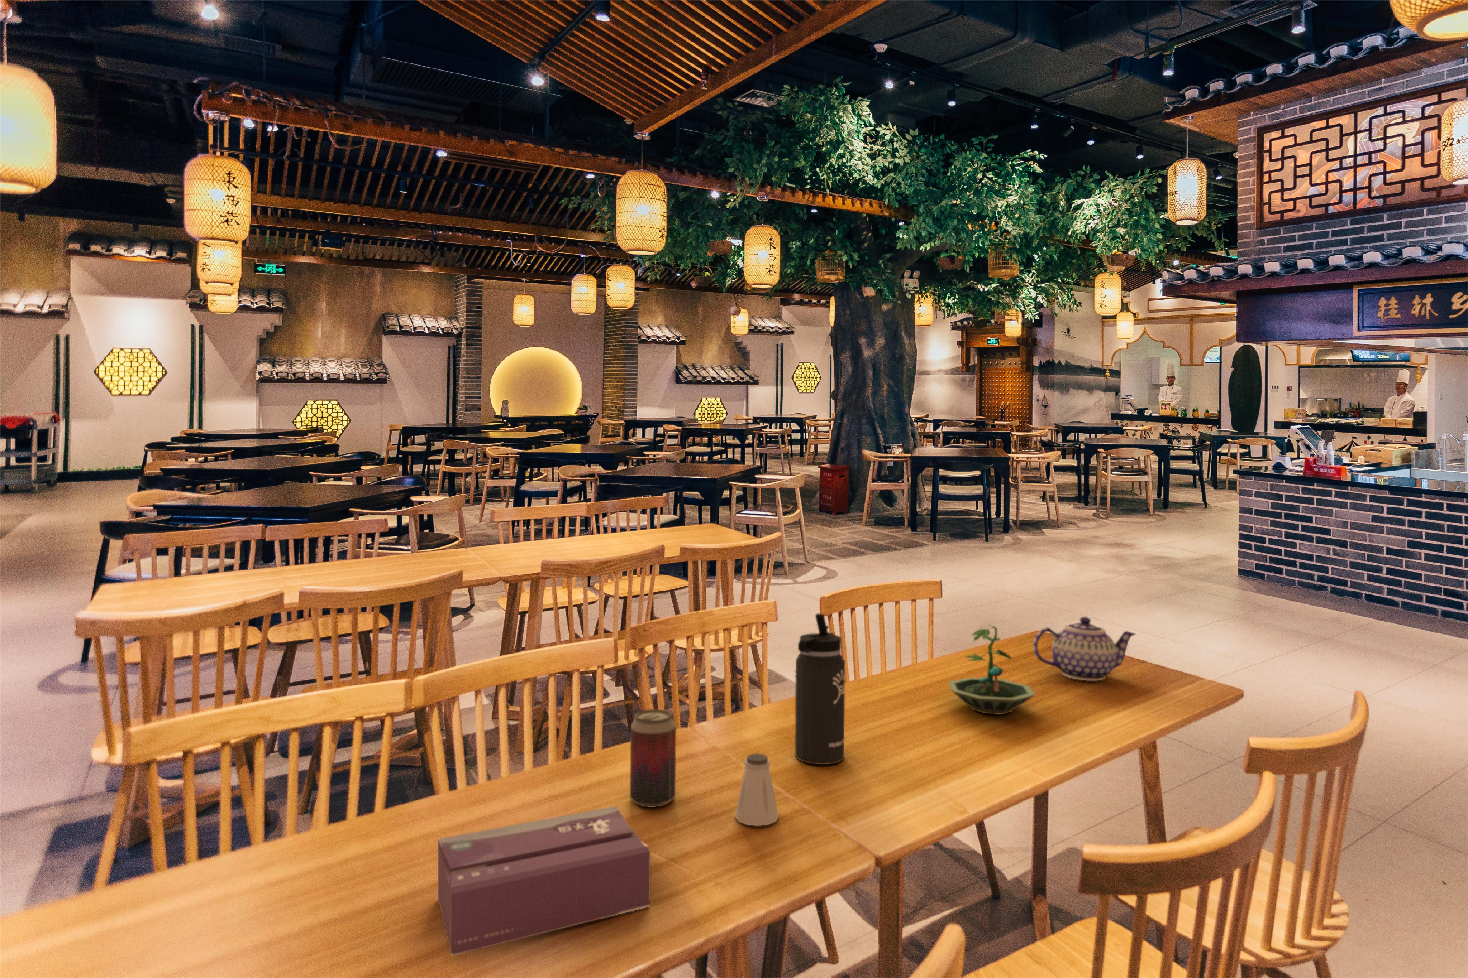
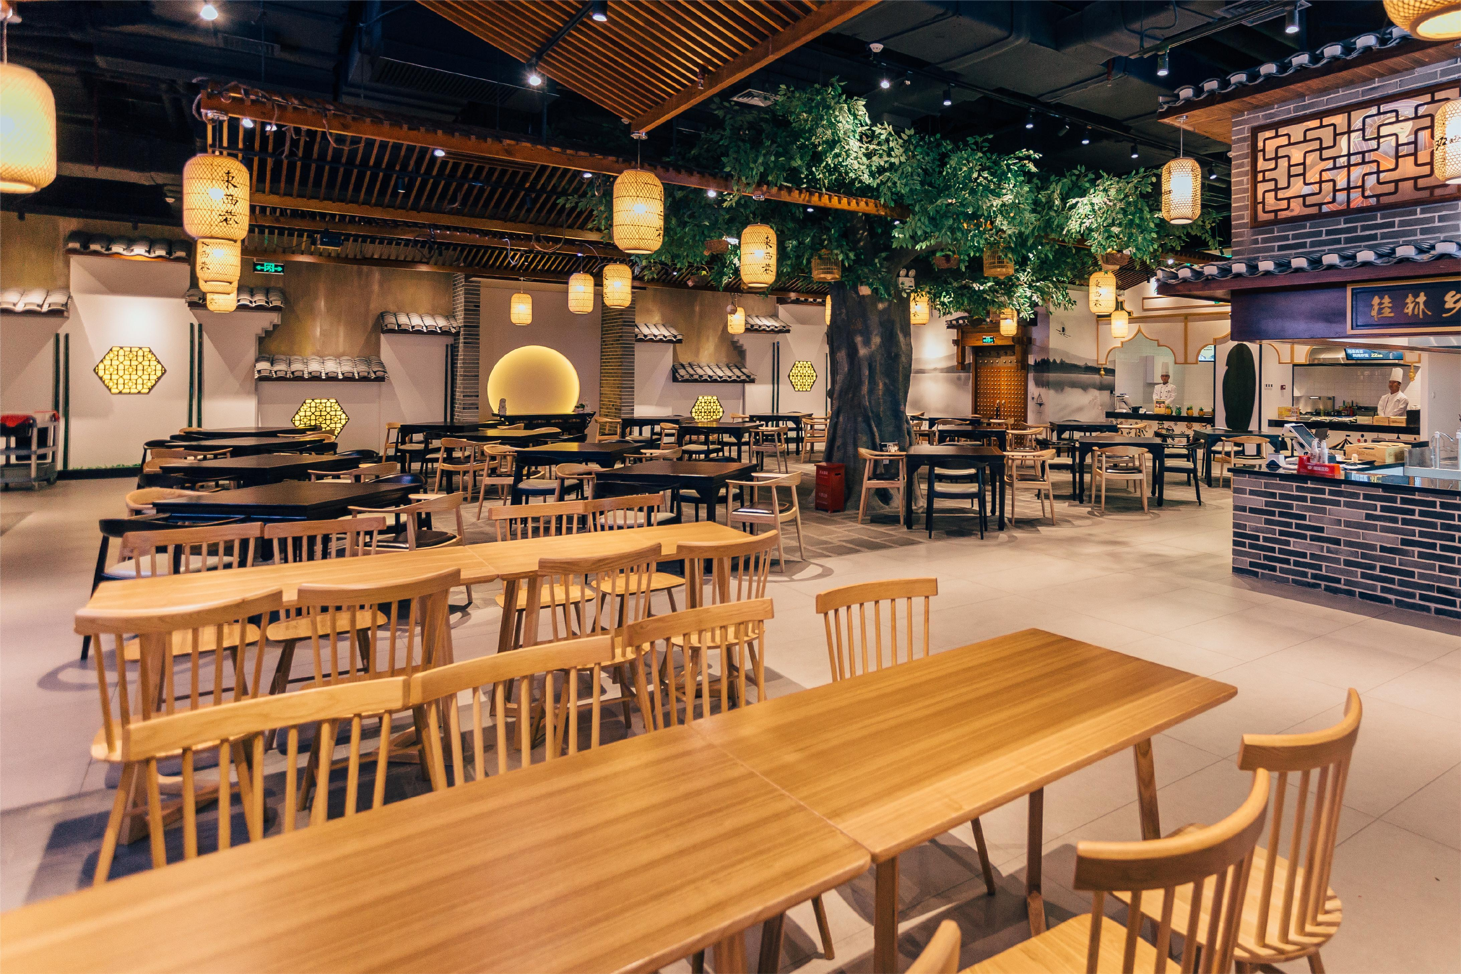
- tissue box (543, 872)
- terrarium (991, 642)
- teapot (1085, 646)
- saltshaker (757, 787)
- thermos bottle (817, 685)
- beverage can (653, 758)
